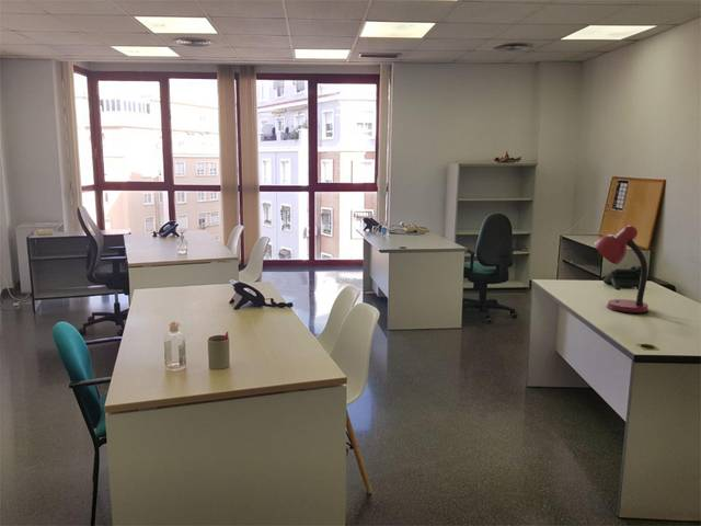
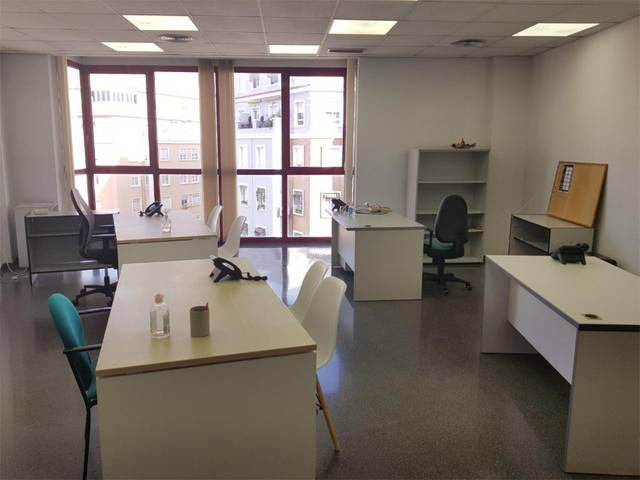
- desk lamp (618, 263)
